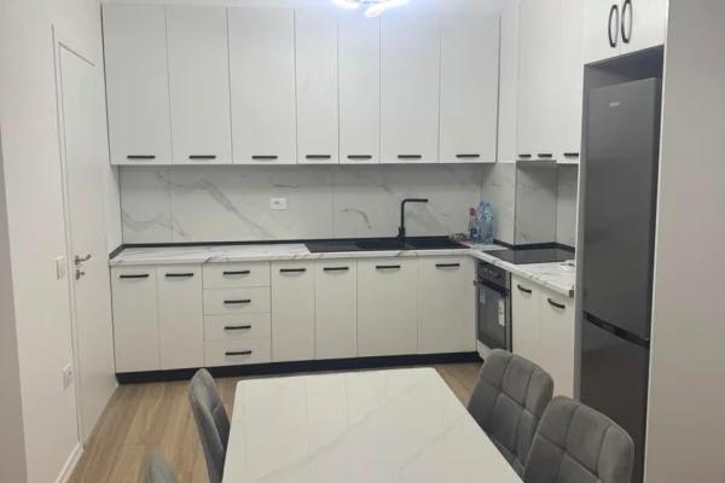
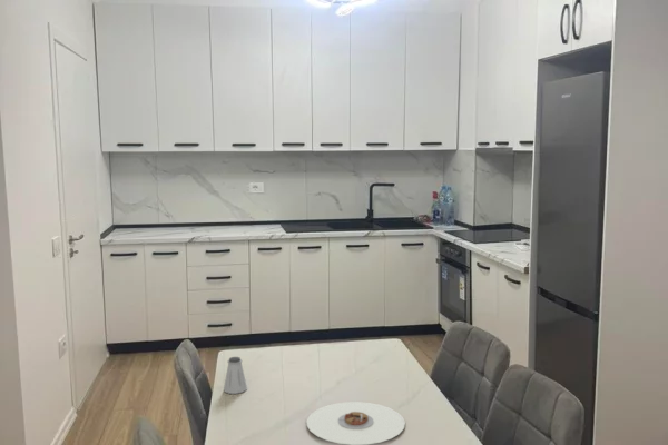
+ plate (355, 417)
+ saltshaker (235, 374)
